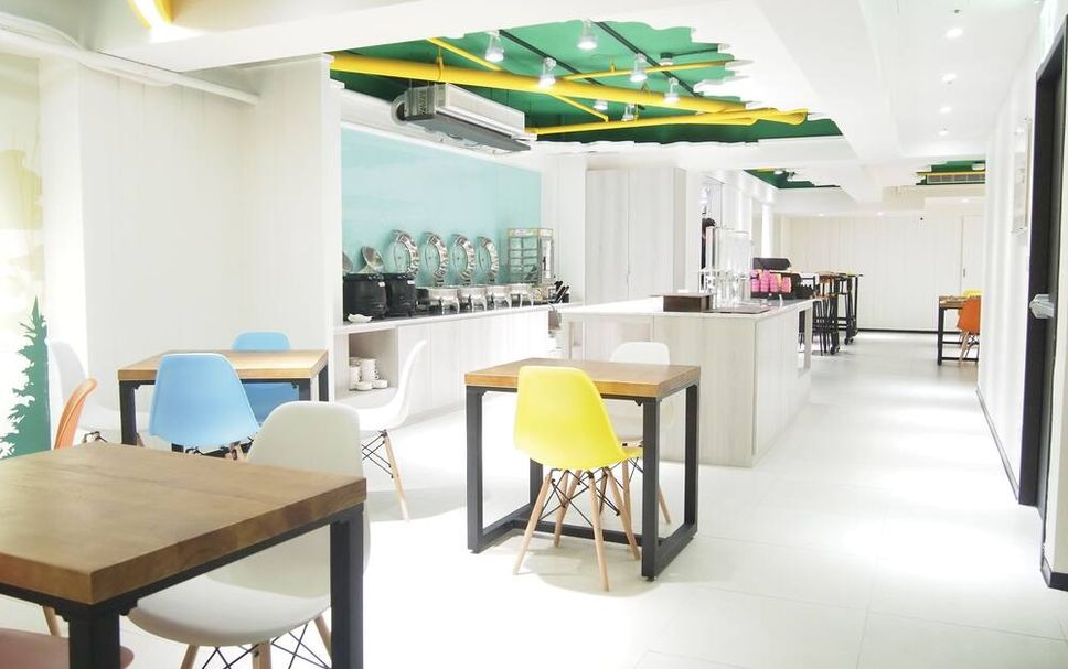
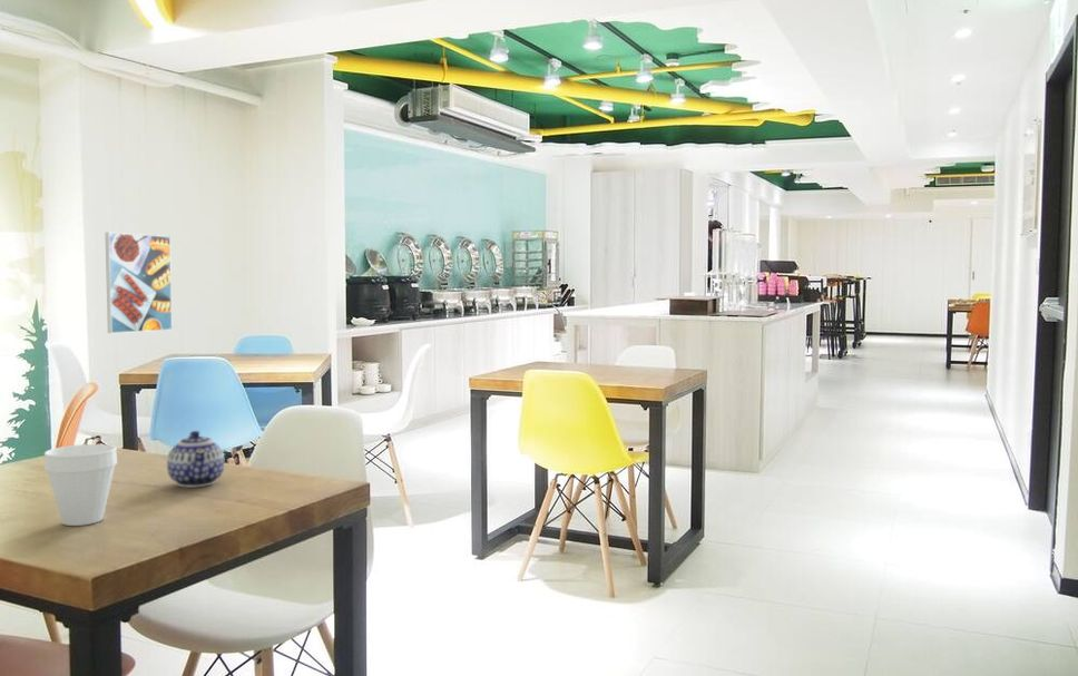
+ teapot (196, 457)
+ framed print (139, 283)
+ cup (81, 484)
